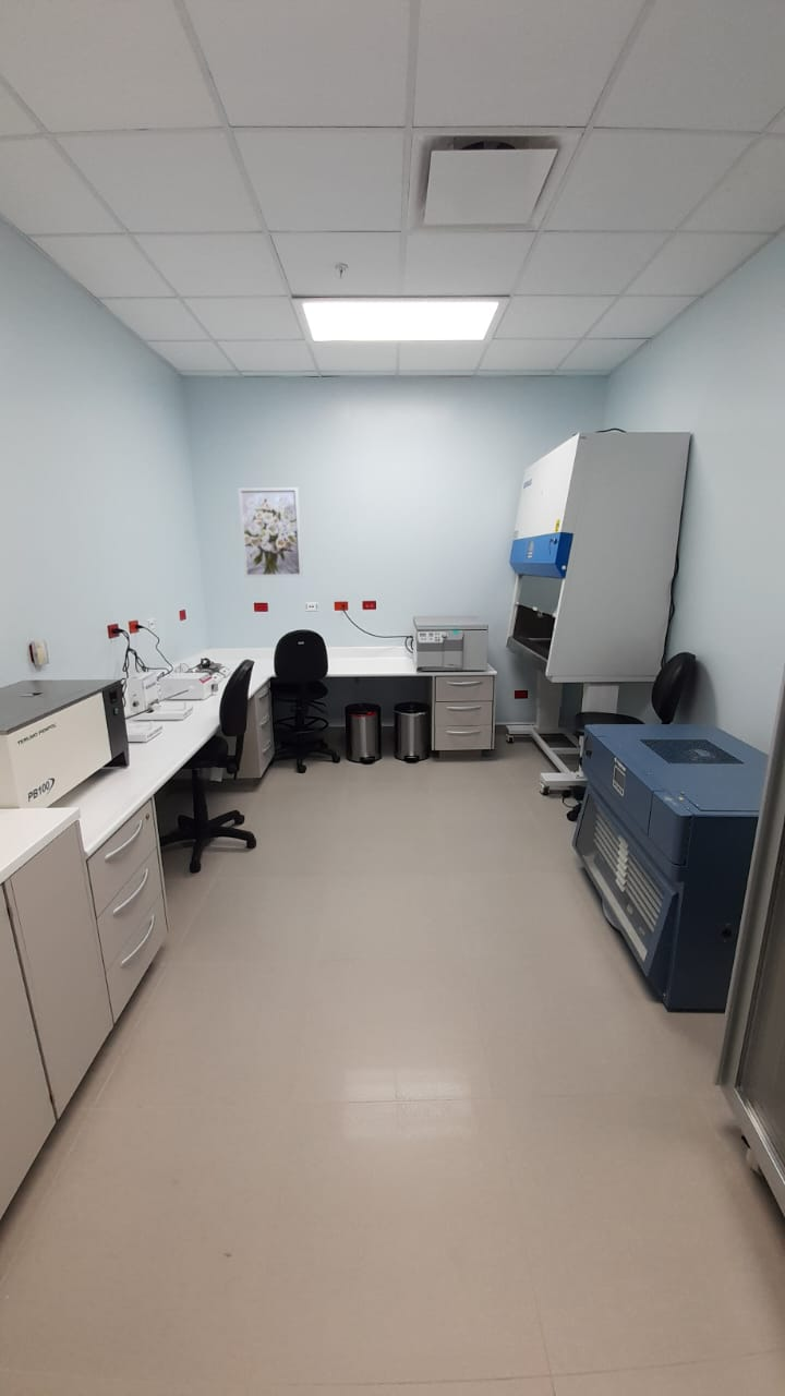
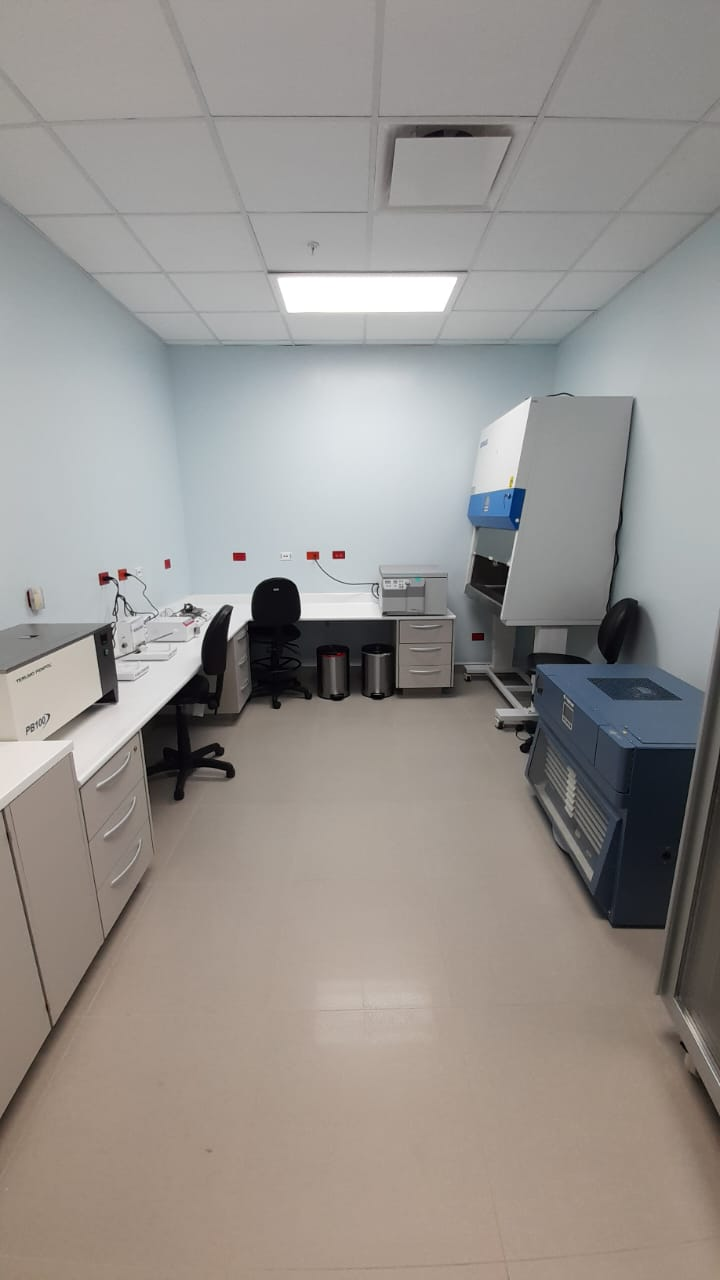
- wall art (270, 533)
